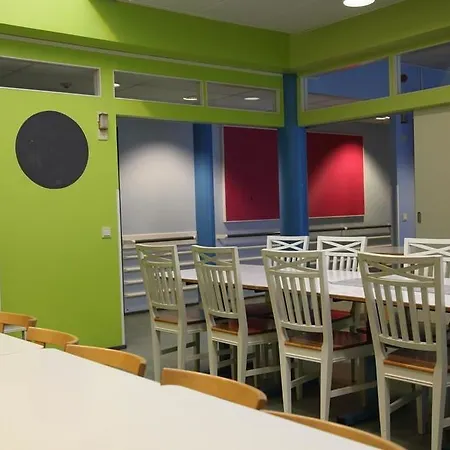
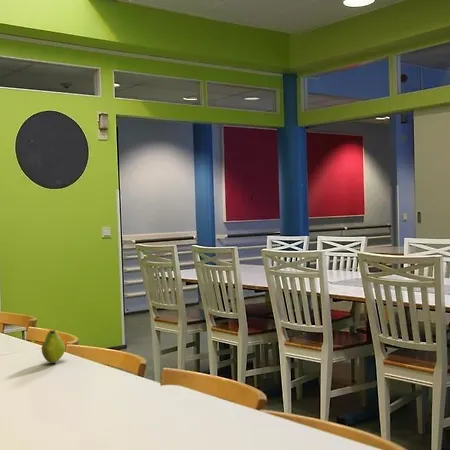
+ fruit (52, 345)
